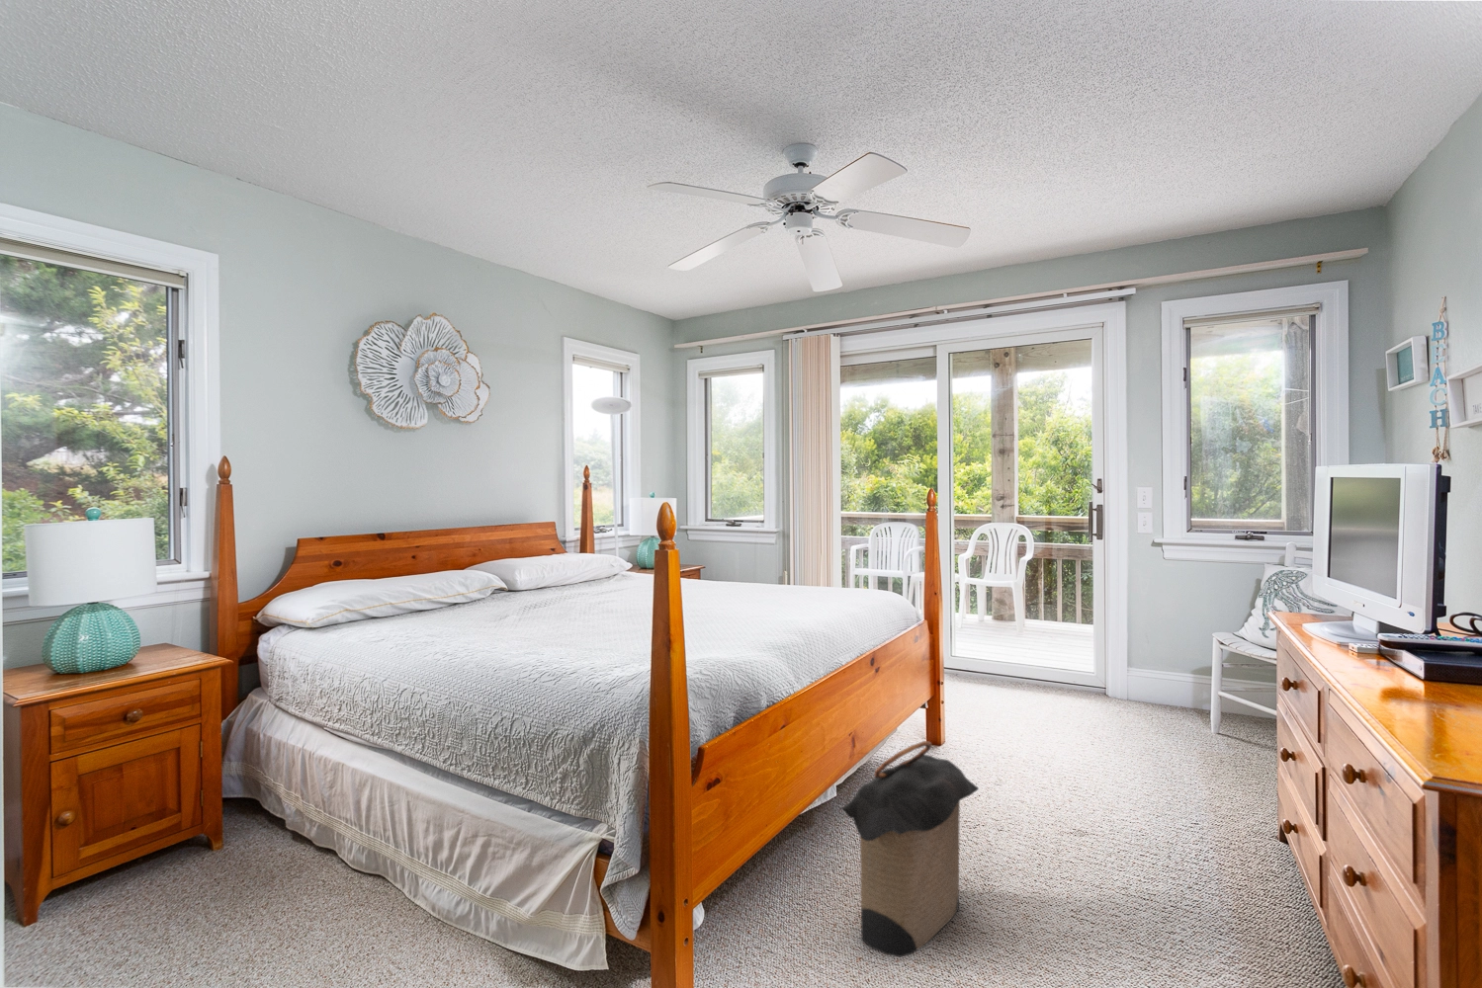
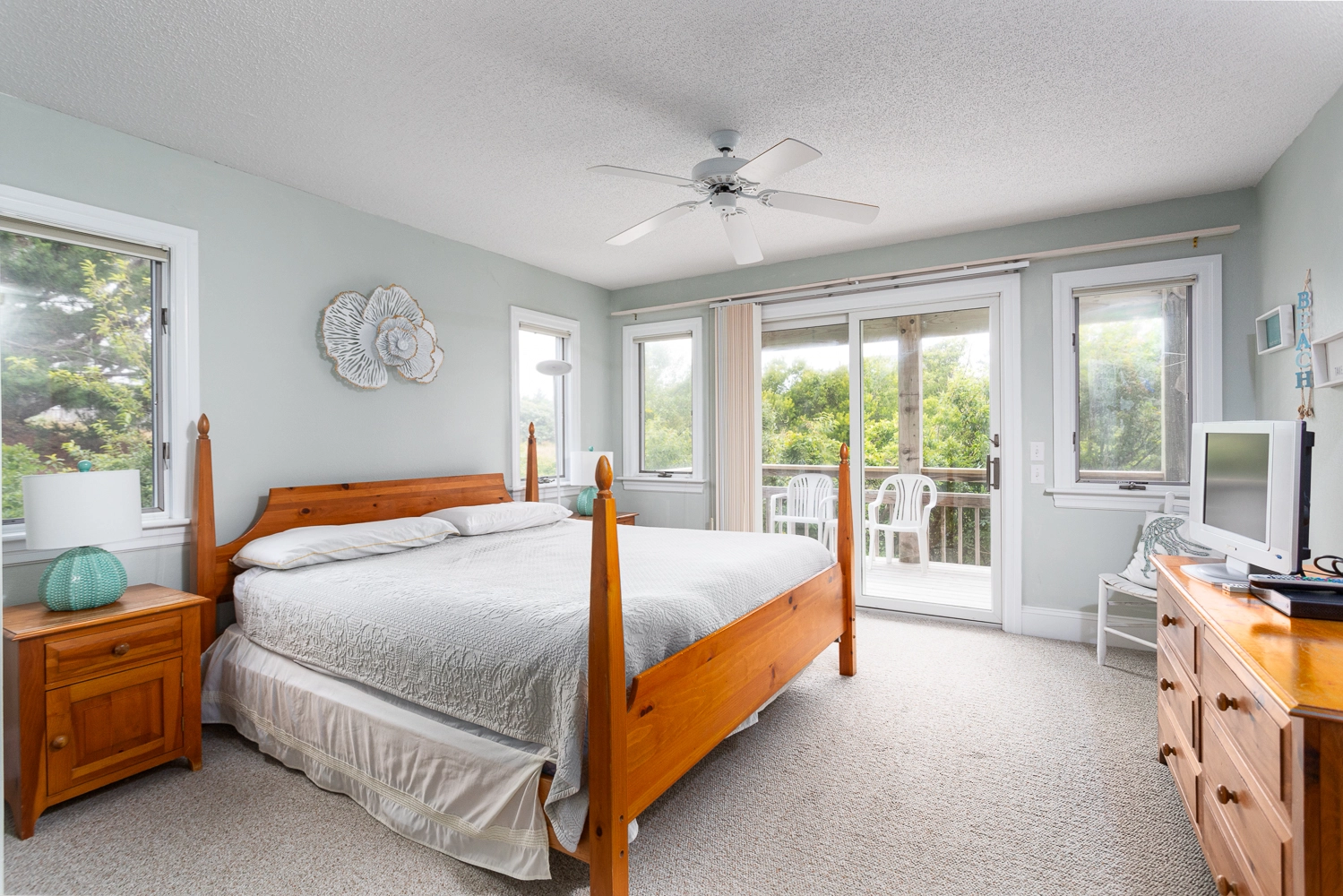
- laundry hamper (909, 824)
